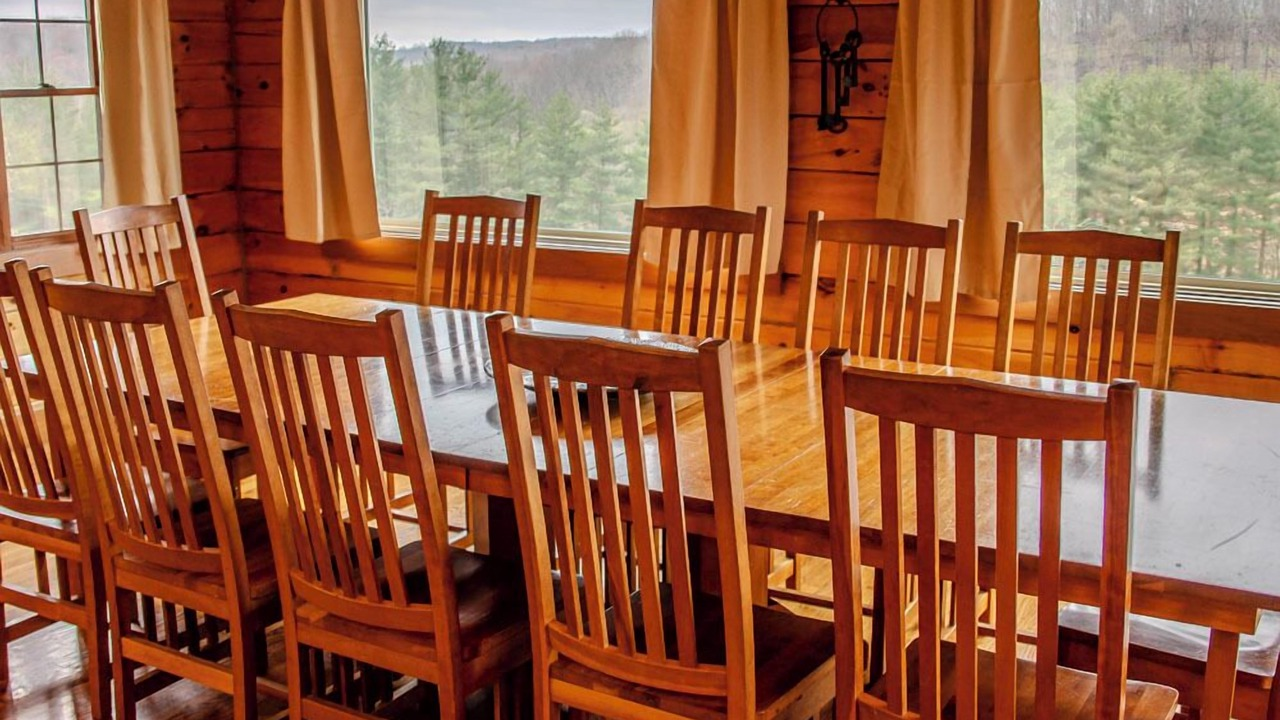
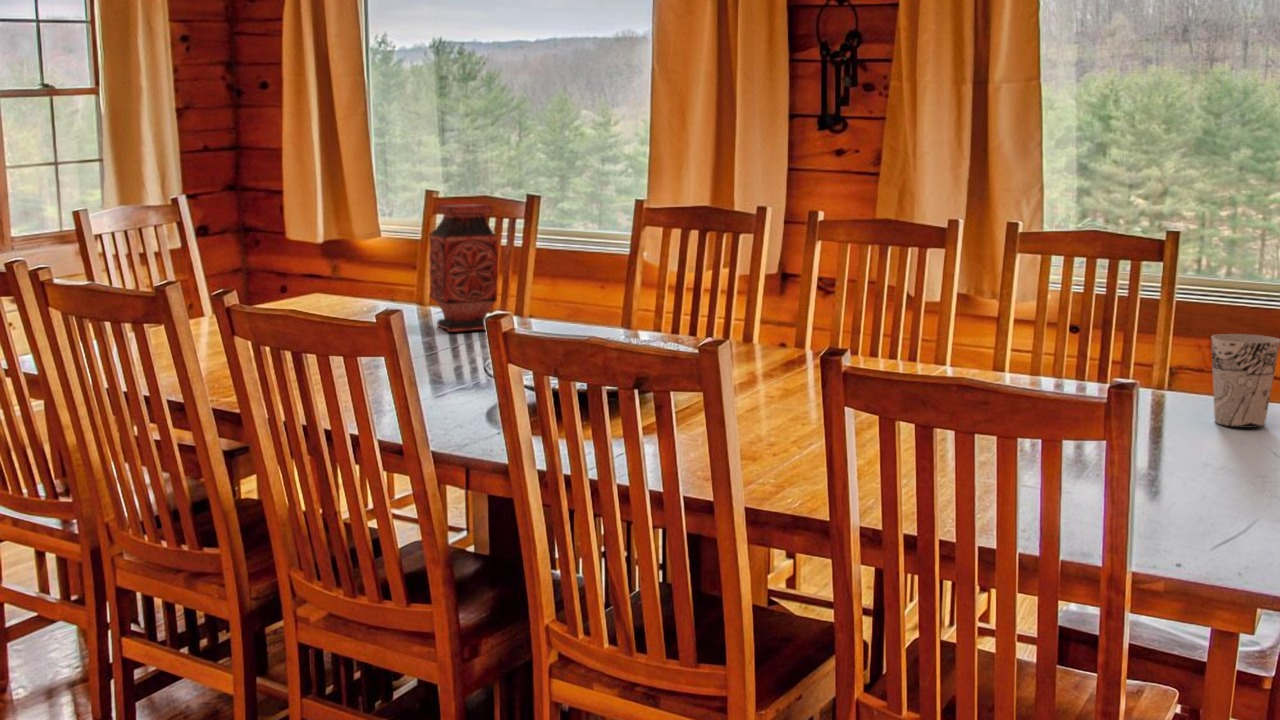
+ cup (1242, 380)
+ vase (462, 267)
